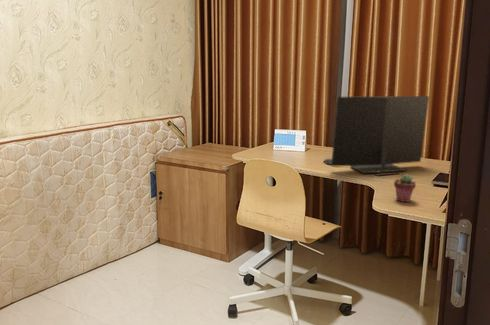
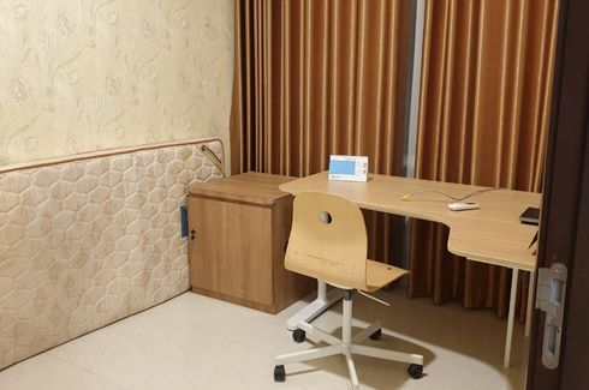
- monitor (372, 131)
- potted succulent (404, 187)
